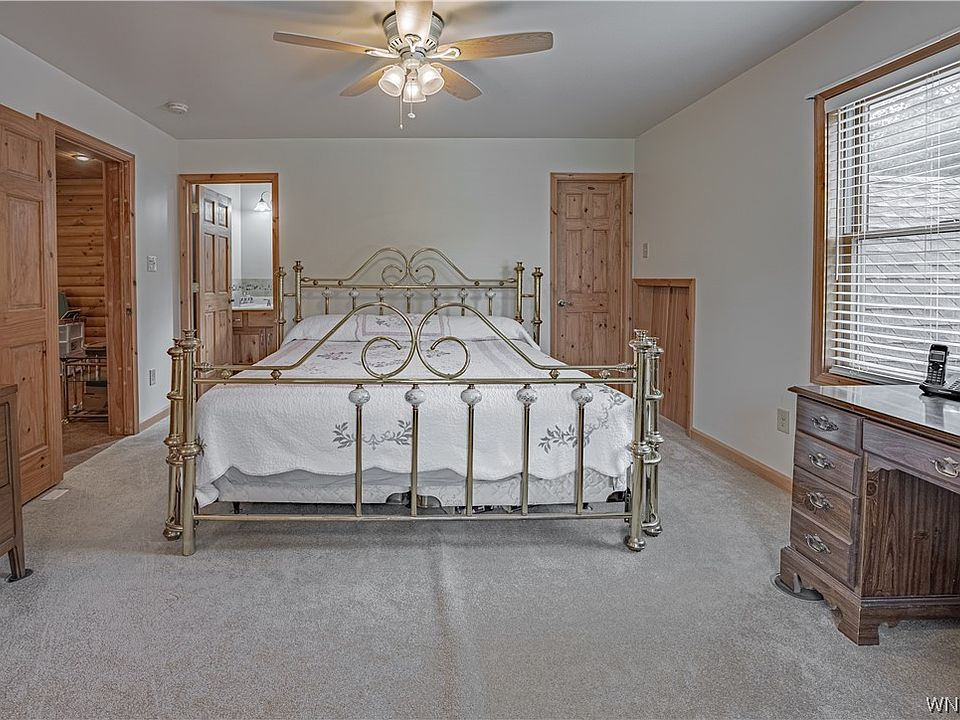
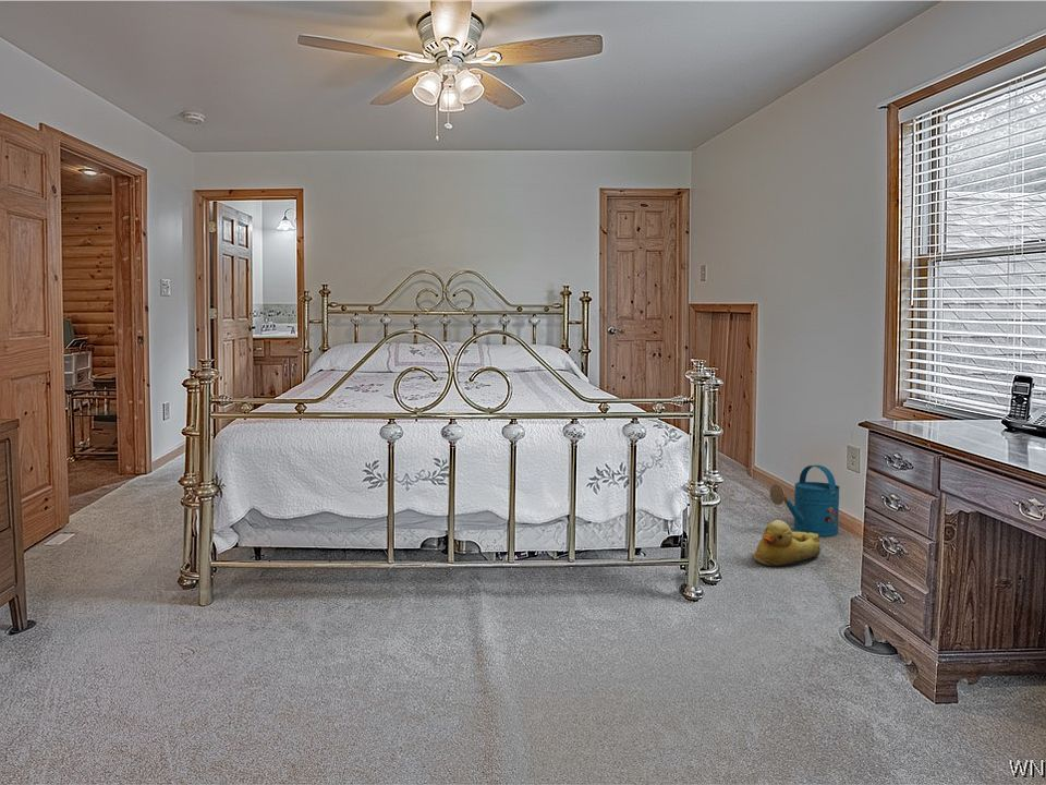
+ watering can (804, 499)
+ rubber duck (787, 538)
